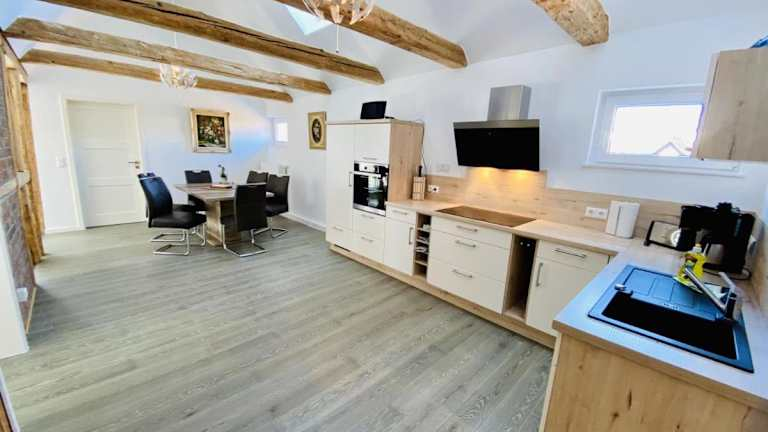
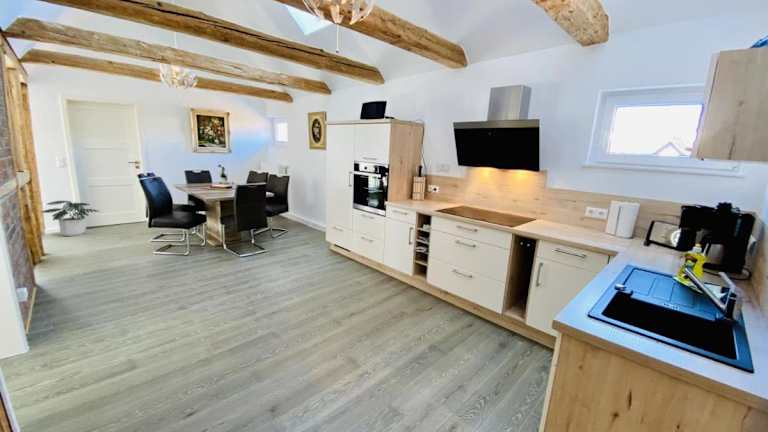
+ potted plant (72, 218)
